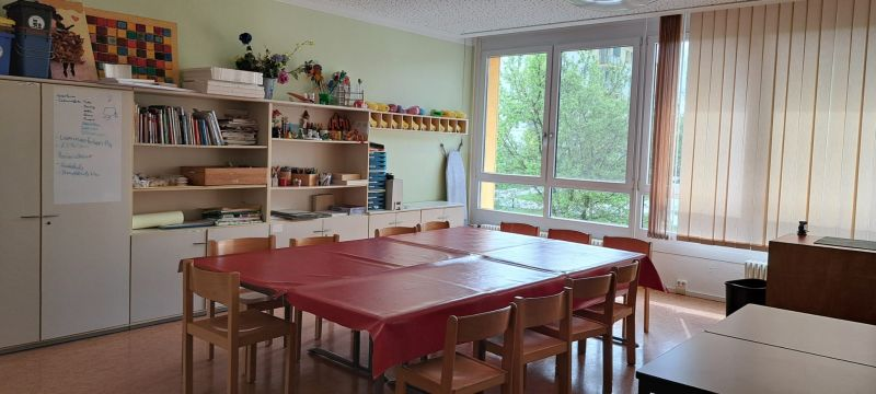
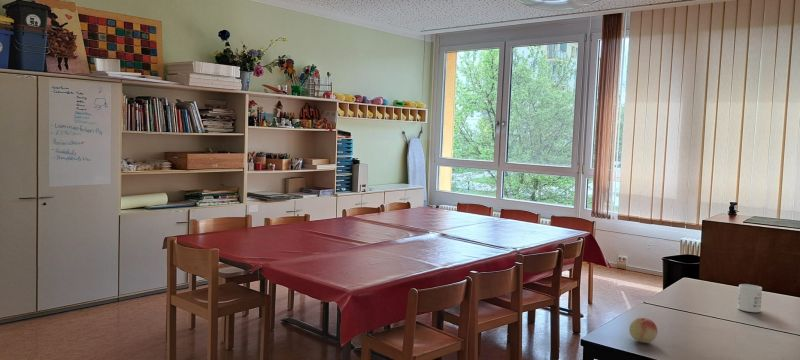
+ fruit (643, 330)
+ mug (751, 297)
